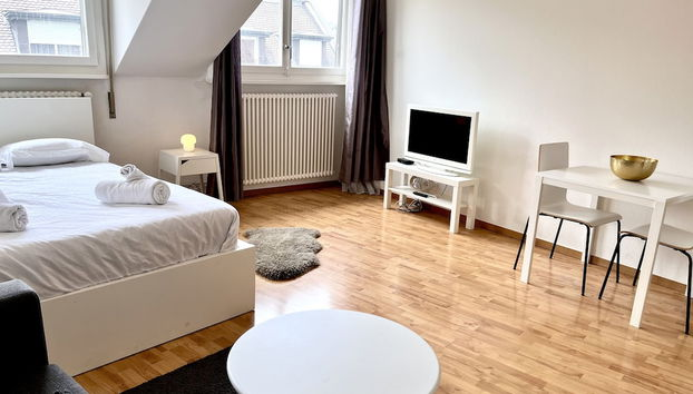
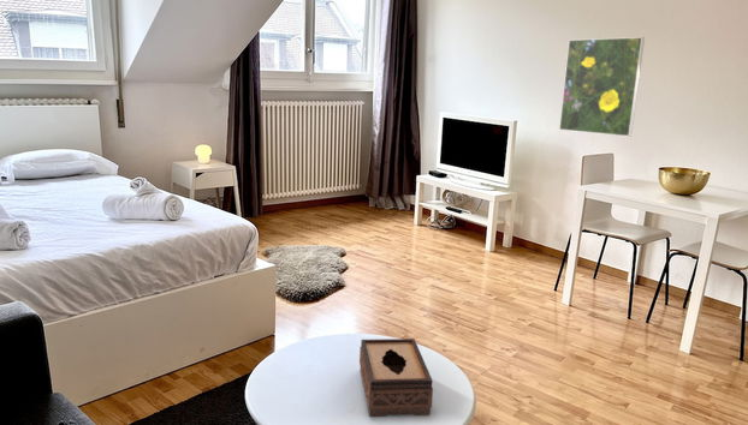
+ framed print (599, 86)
+ tissue box (393, 375)
